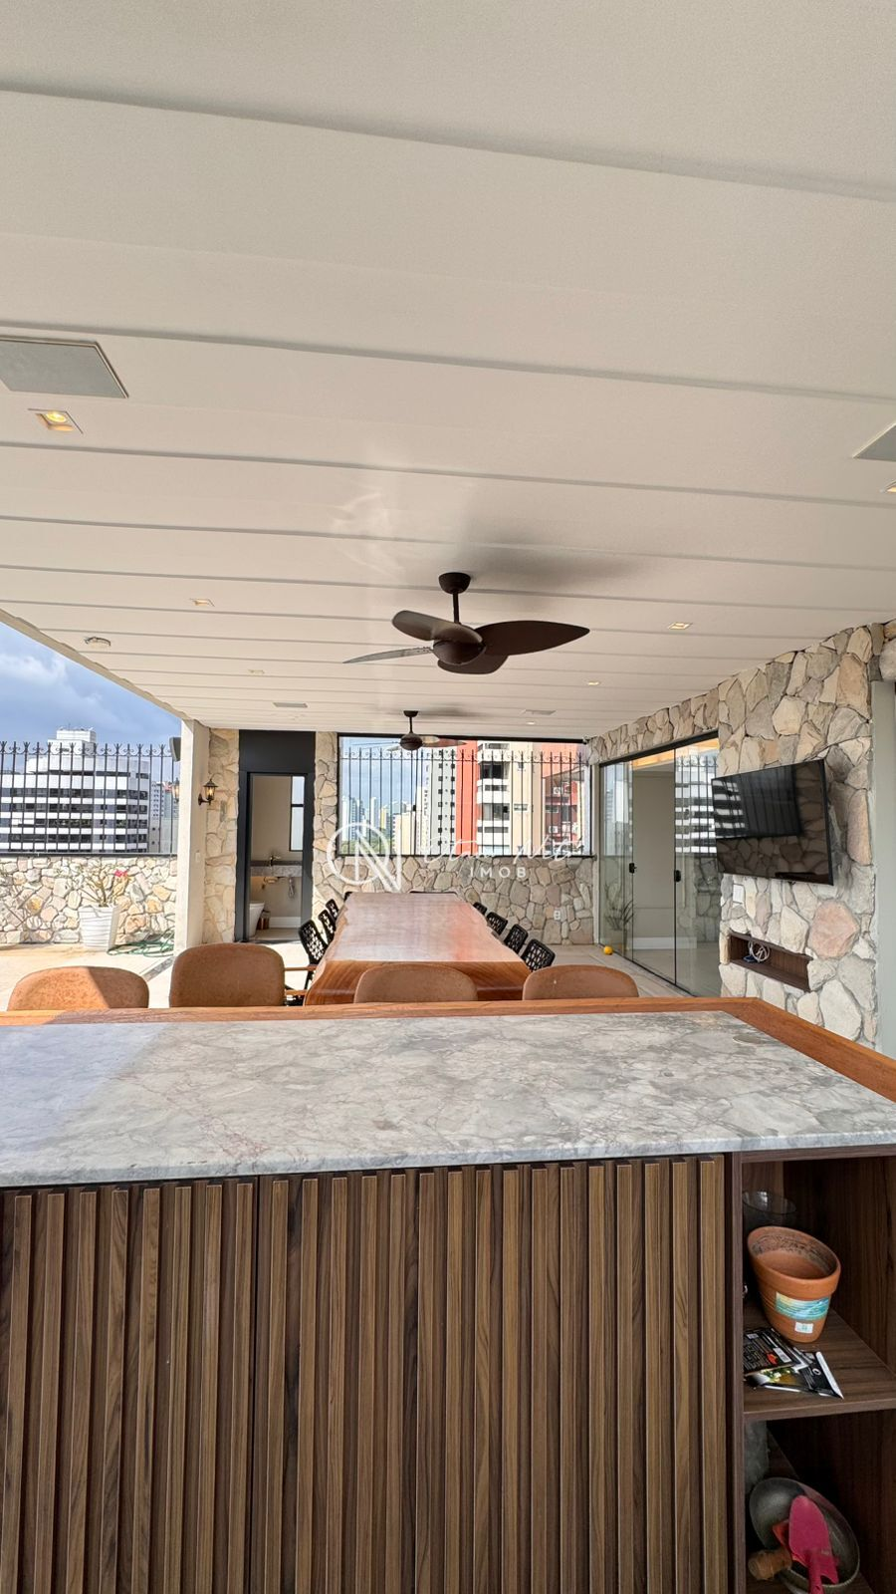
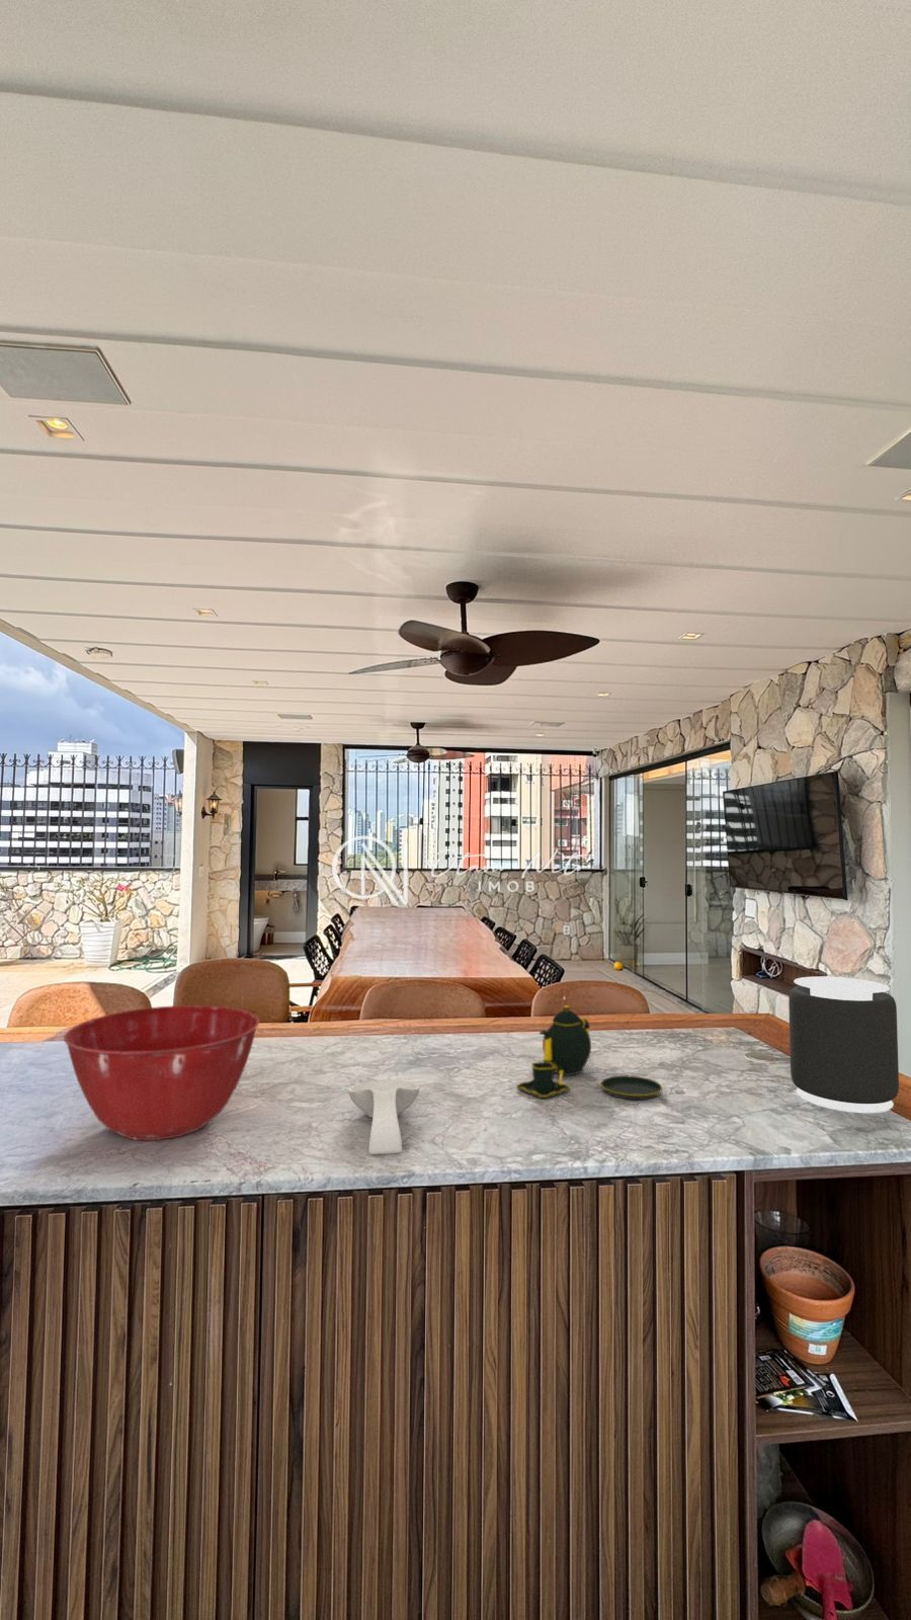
+ speaker (841, 1040)
+ teapot (584, 1051)
+ spoon rest (385, 1102)
+ mixing bowl (165, 1074)
